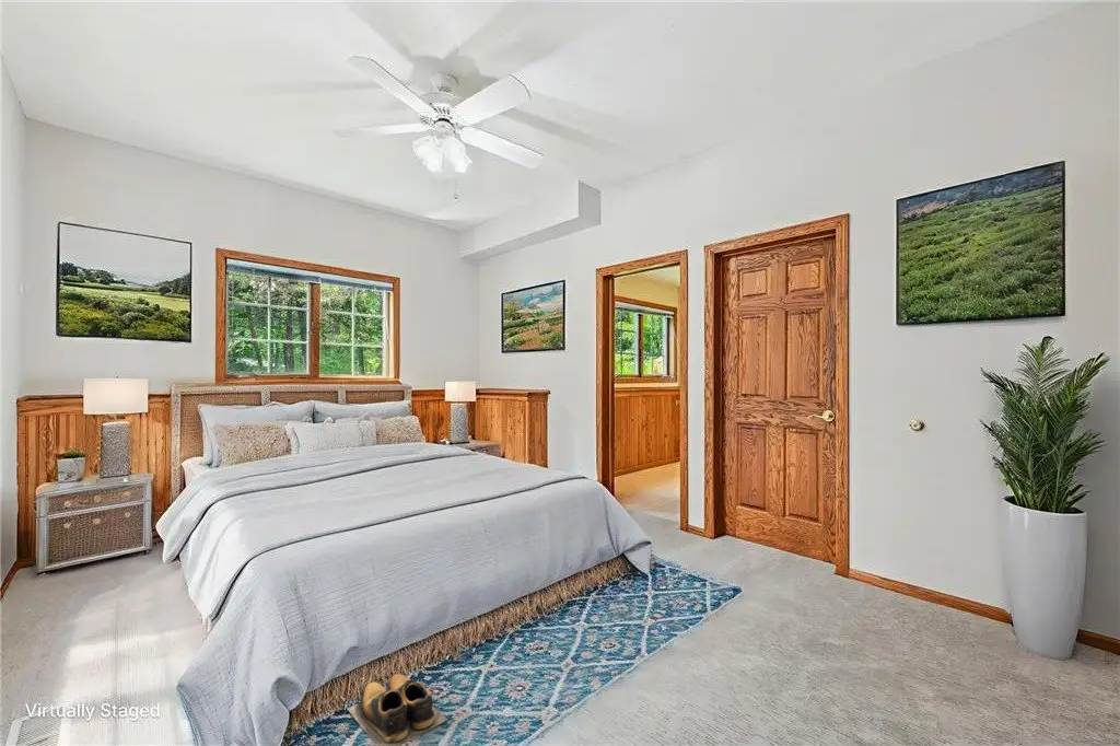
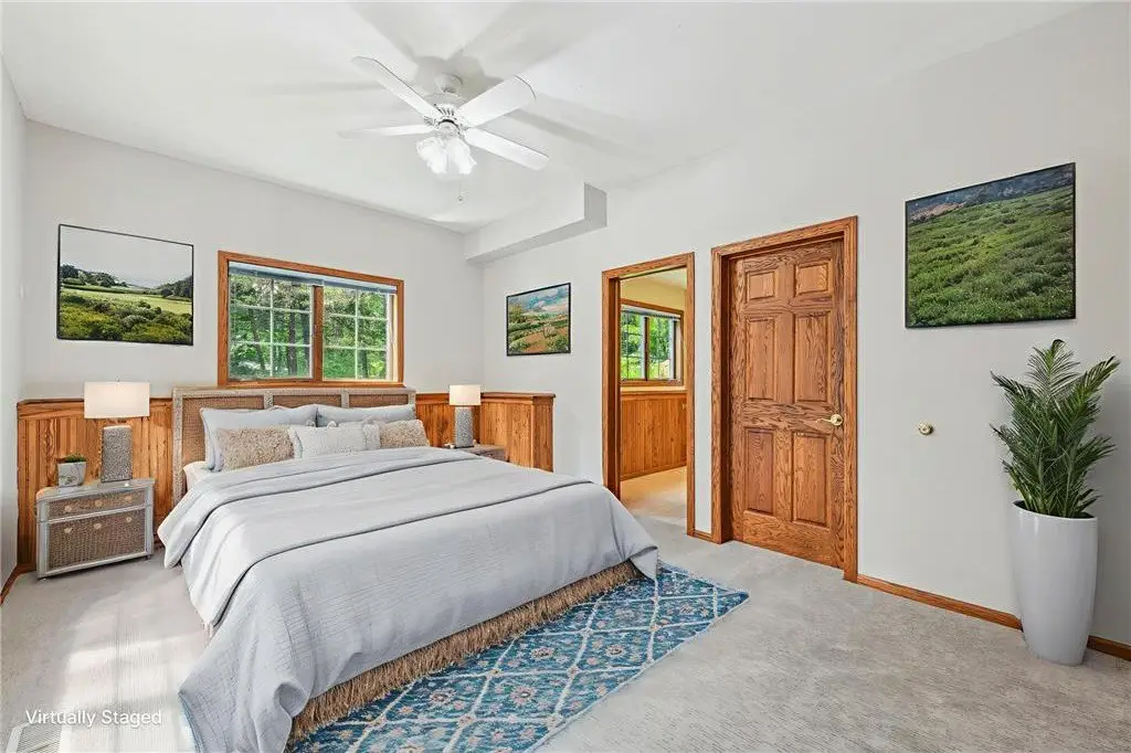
- shoes (396, 699)
